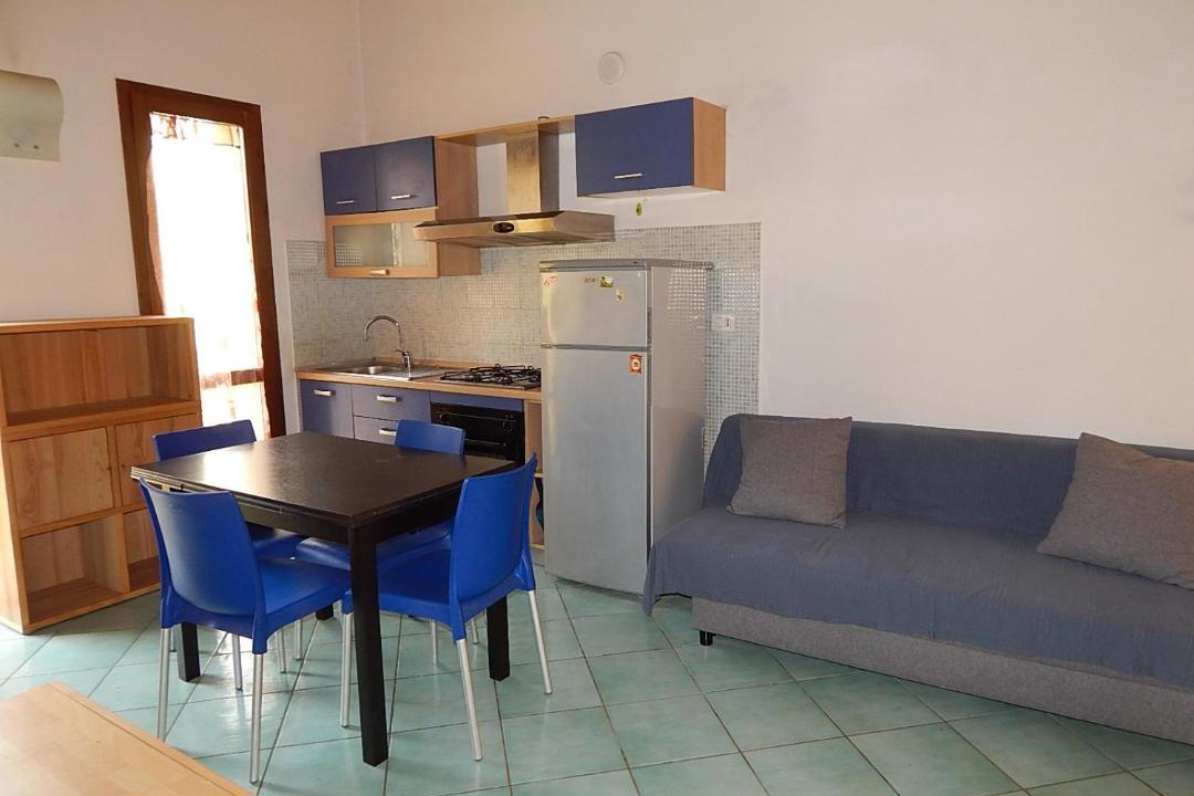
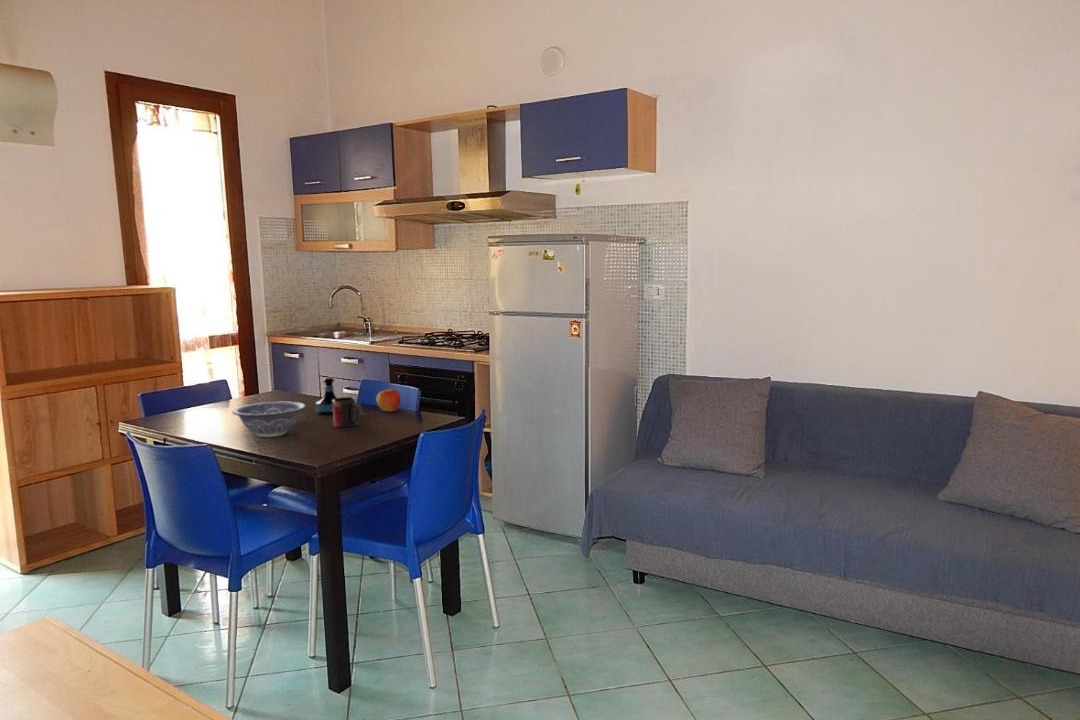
+ mug (347, 412)
+ tequila bottle (329, 395)
+ apple (388, 399)
+ decorative bowl (270, 420)
